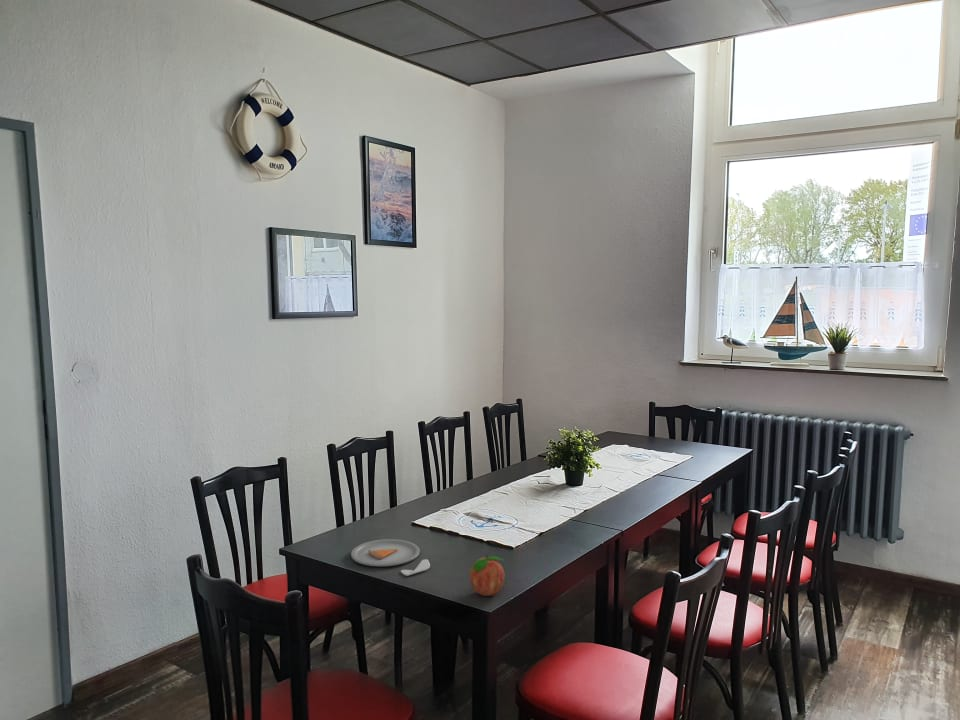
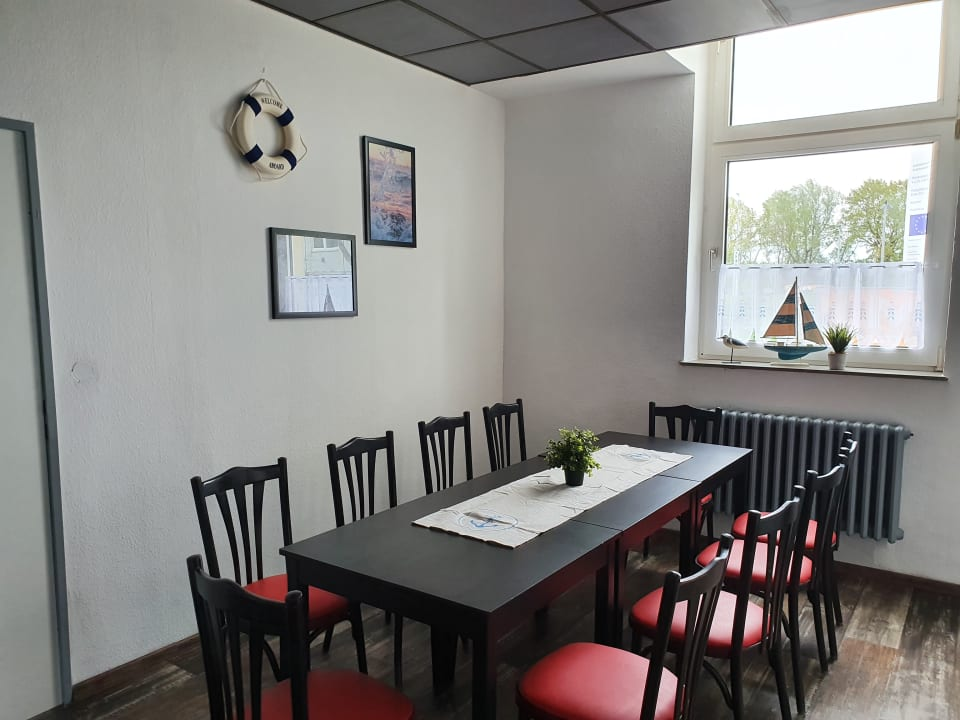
- dinner plate (392, 555)
- fruit (487, 573)
